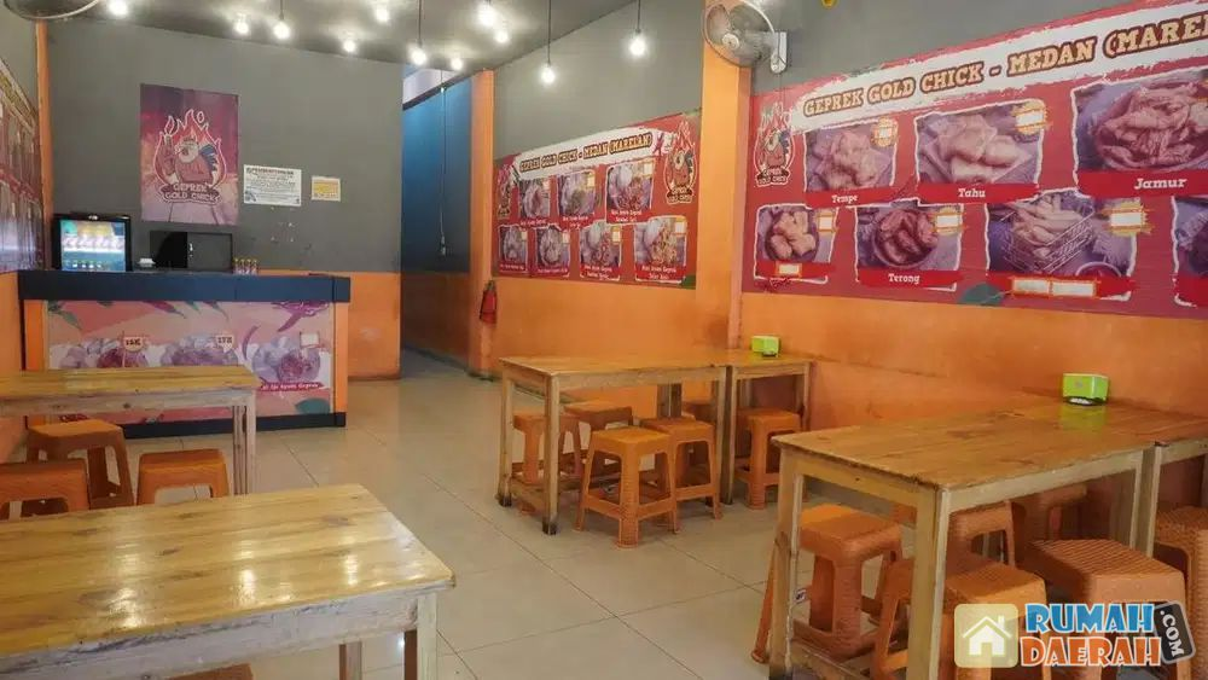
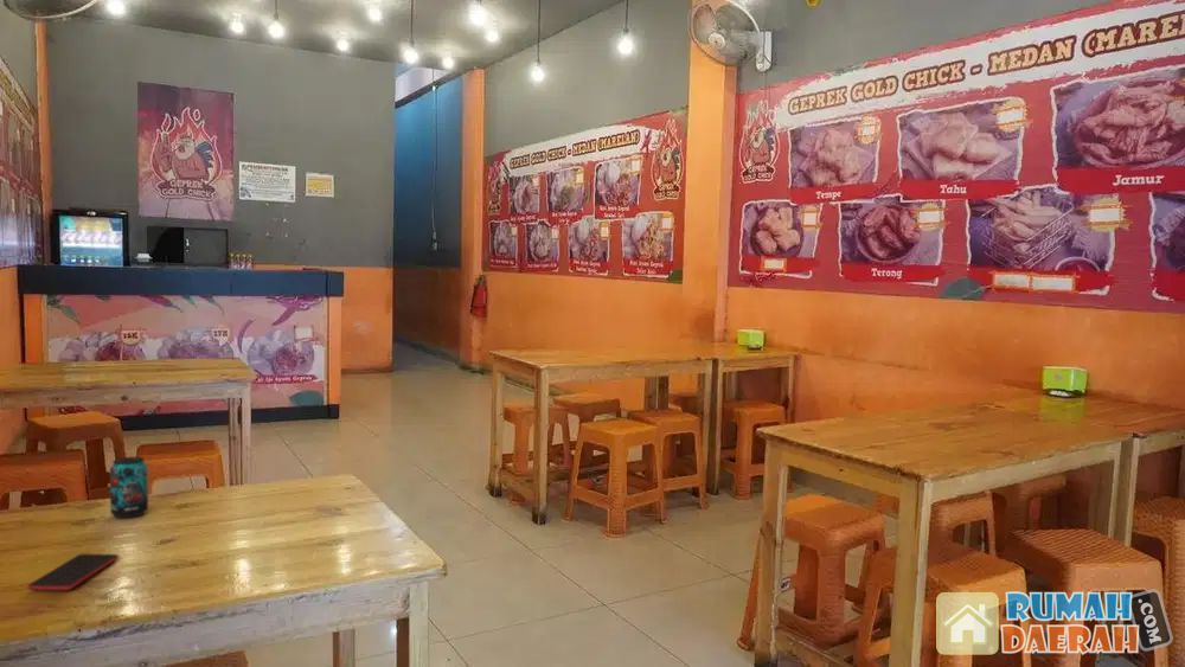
+ beverage can (129, 487)
+ smartphone (75, 571)
